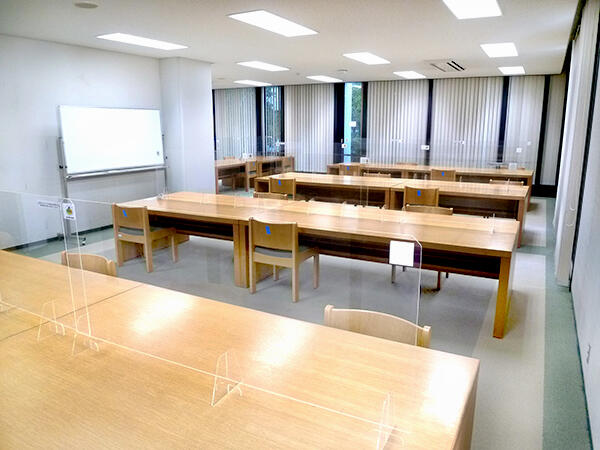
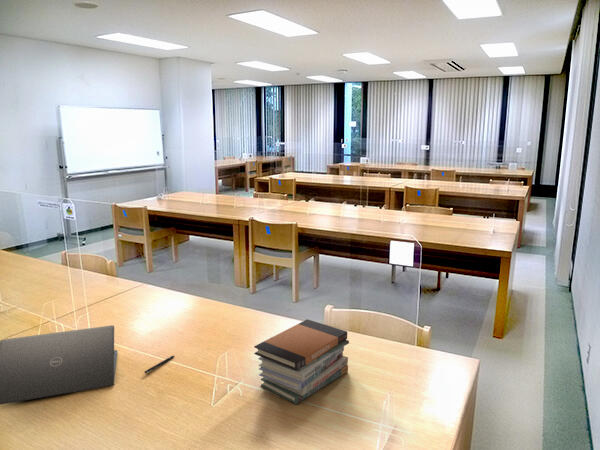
+ laptop (57, 359)
+ pen (160, 363)
+ book stack (303, 359)
